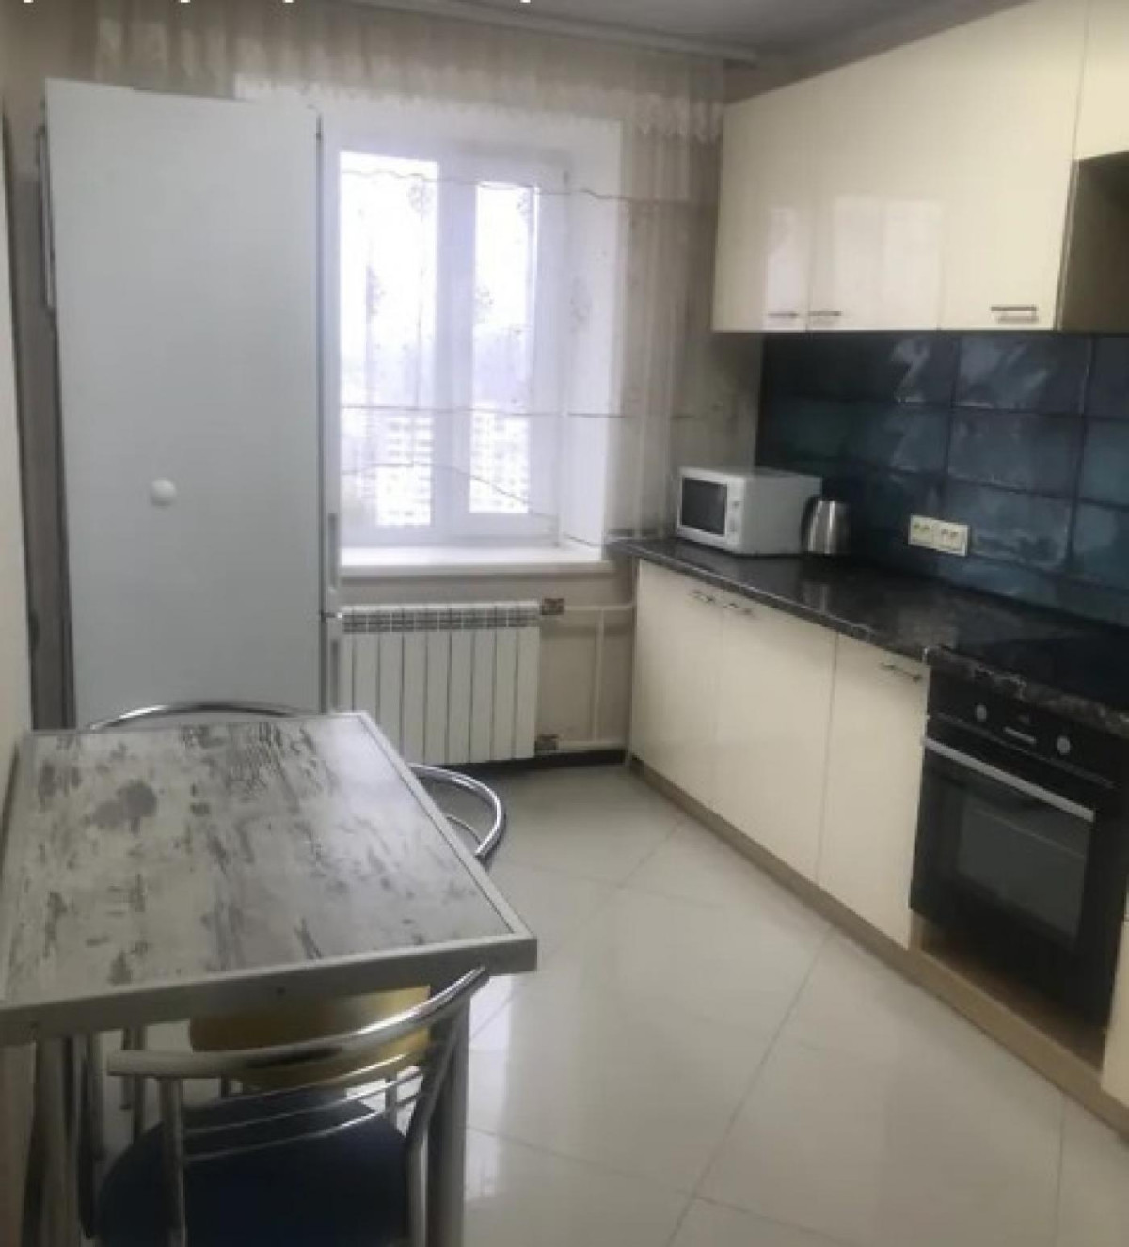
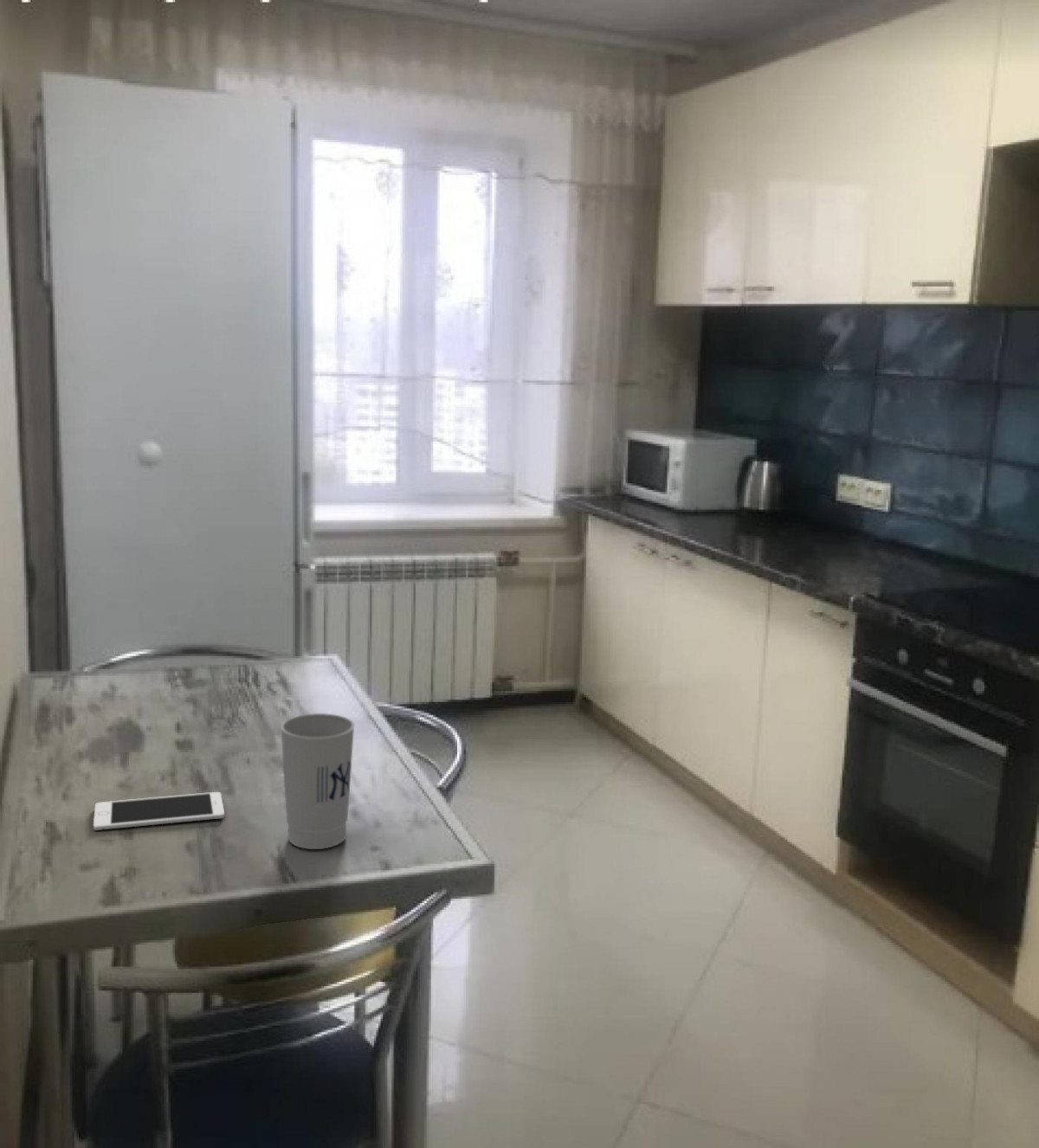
+ cell phone (159, 810)
+ cup (317, 782)
